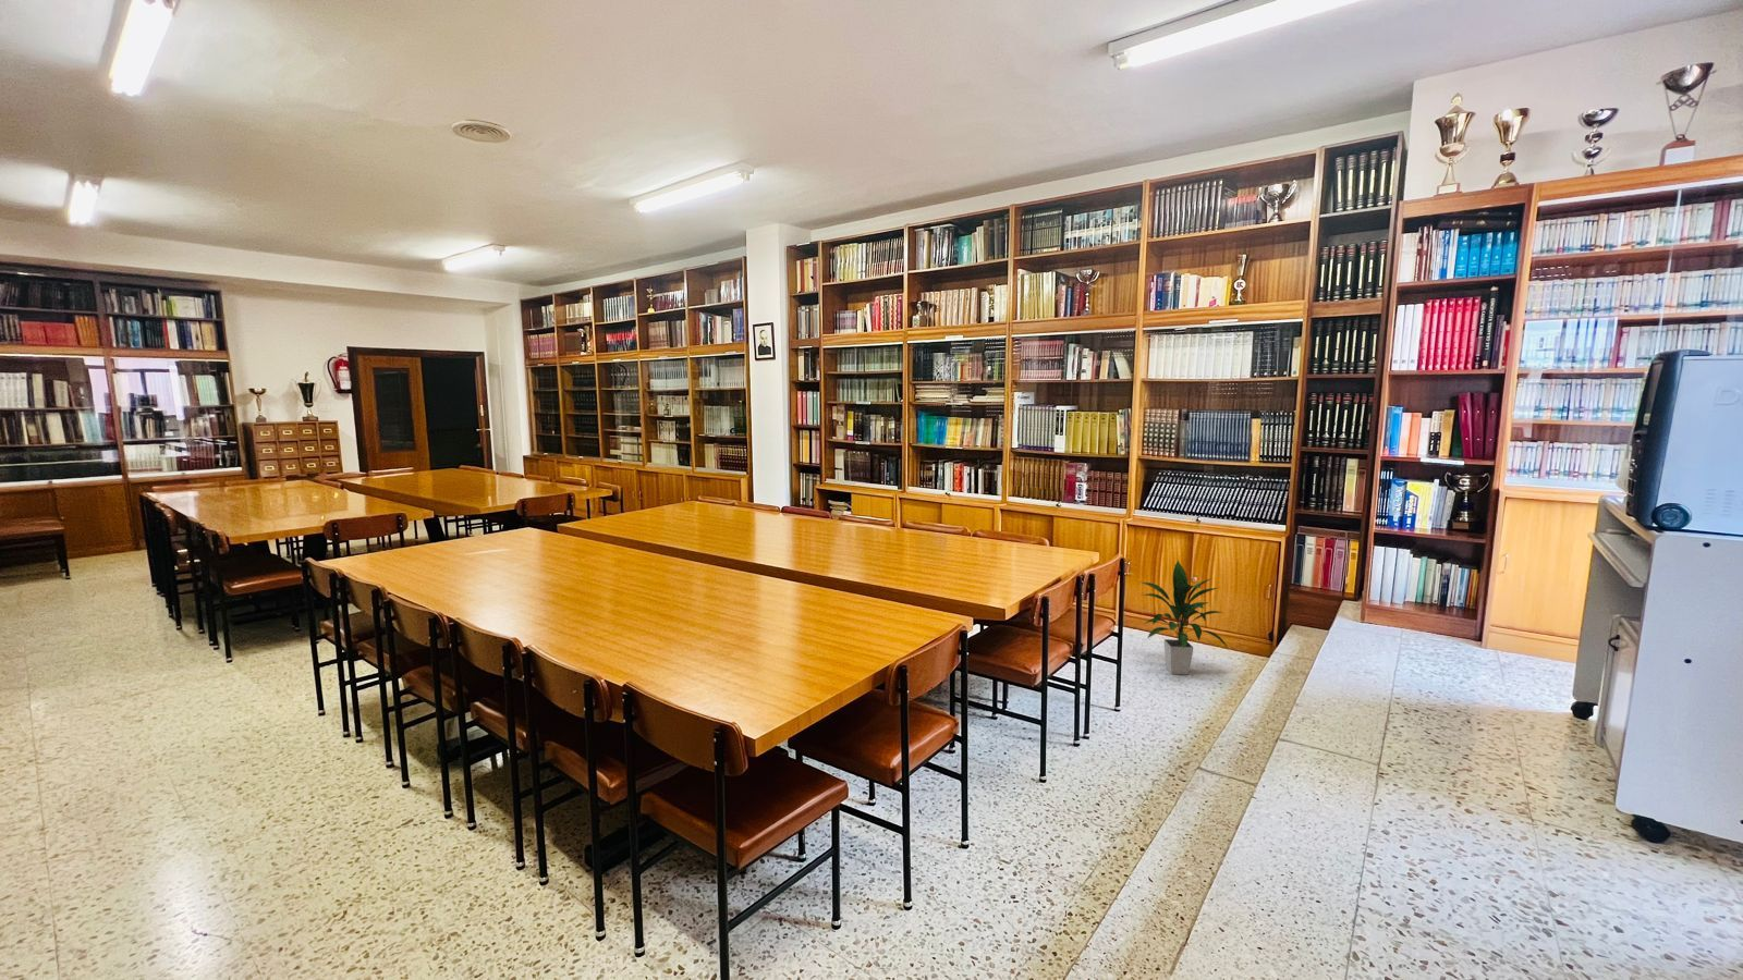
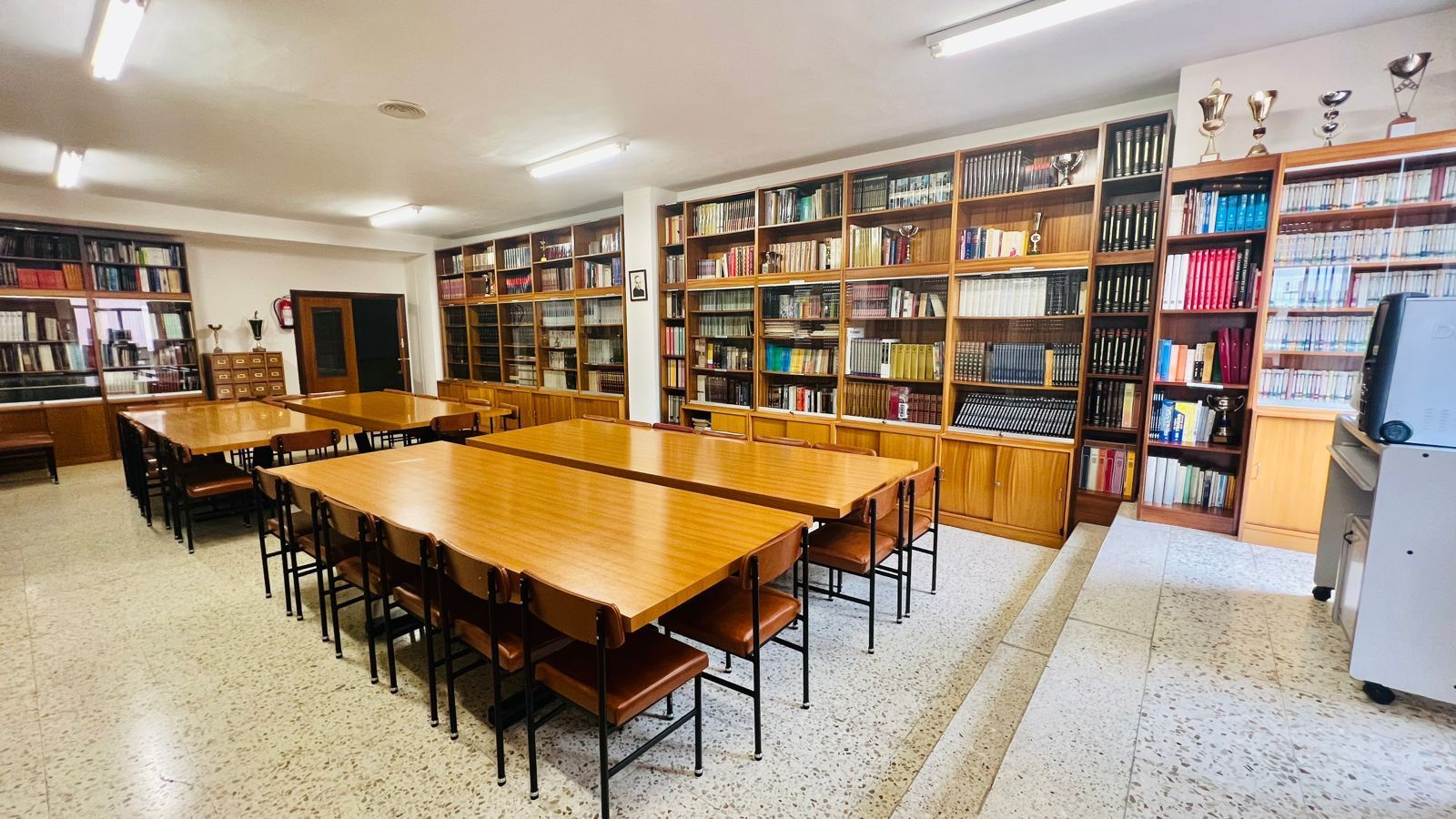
- indoor plant (1184, 619)
